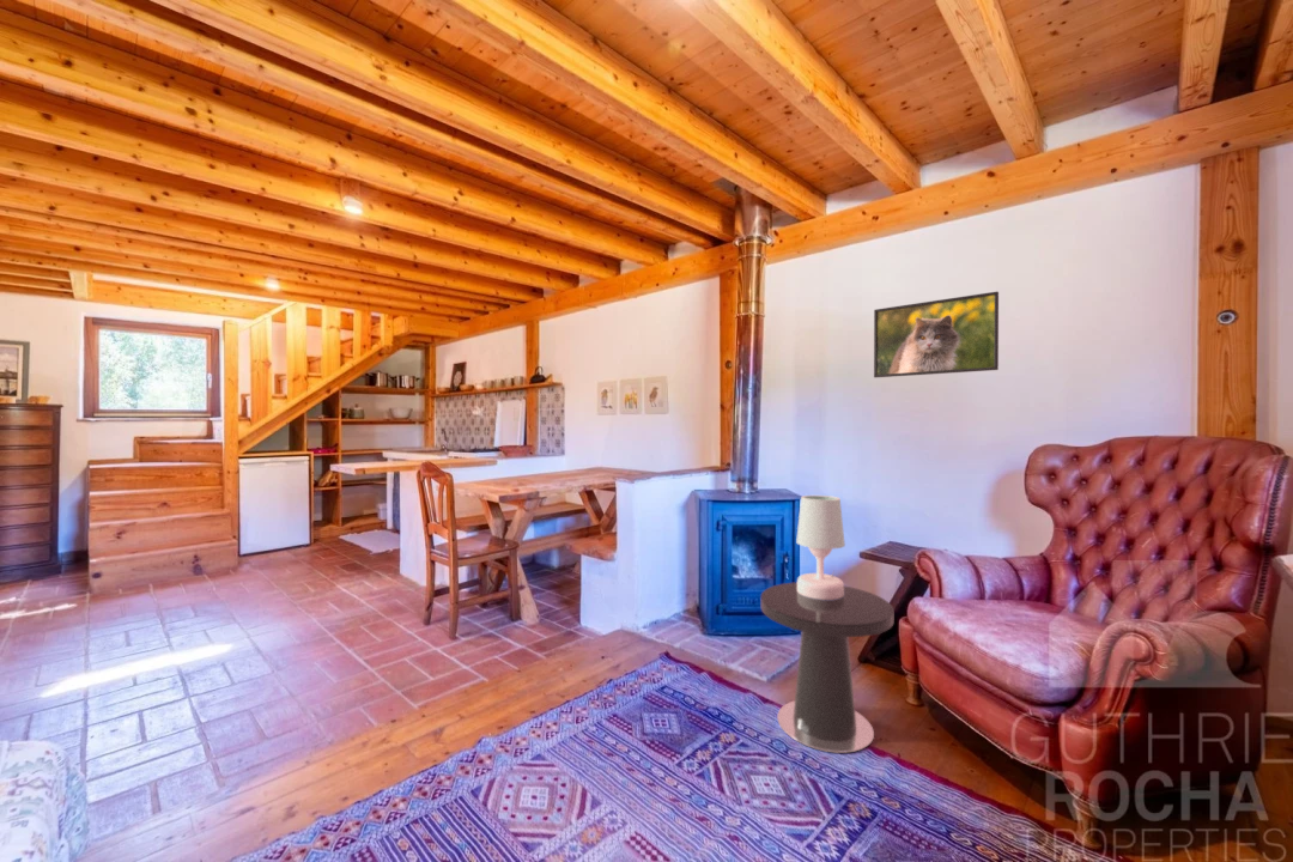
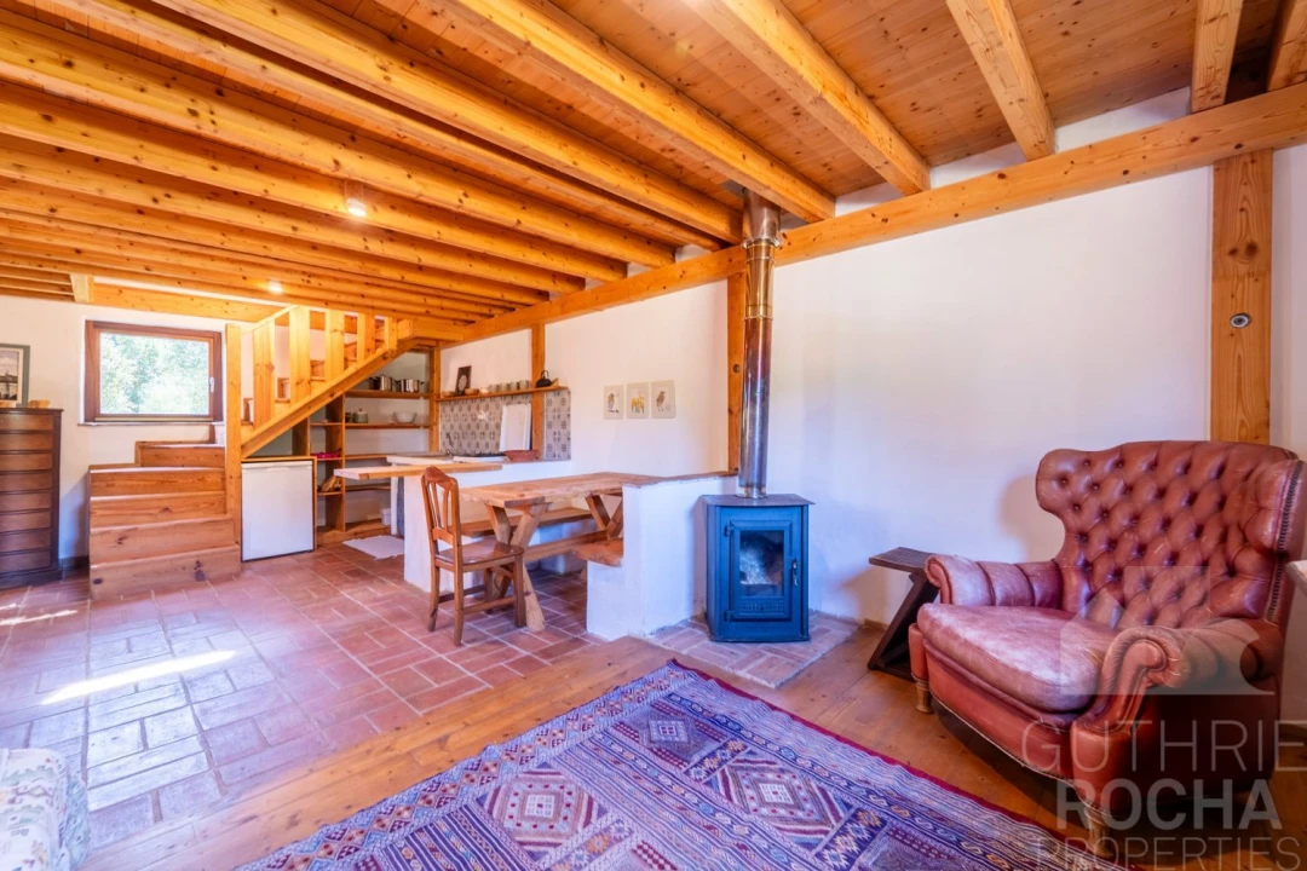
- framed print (931, 338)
- side table (824, 662)
- table lamp (820, 544)
